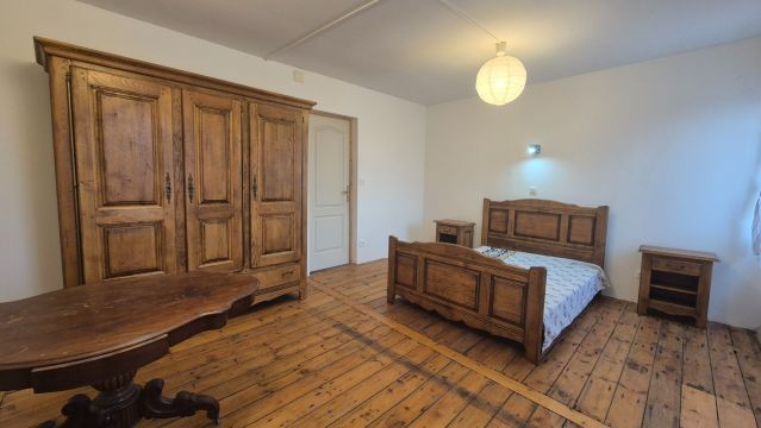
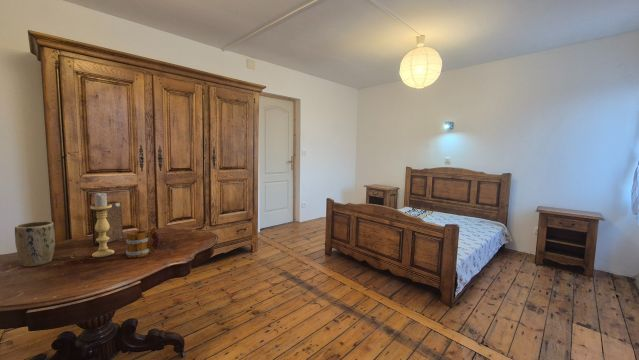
+ plant pot (36, 243)
+ candle holder (102, 223)
+ book (108, 221)
+ mug (143, 241)
